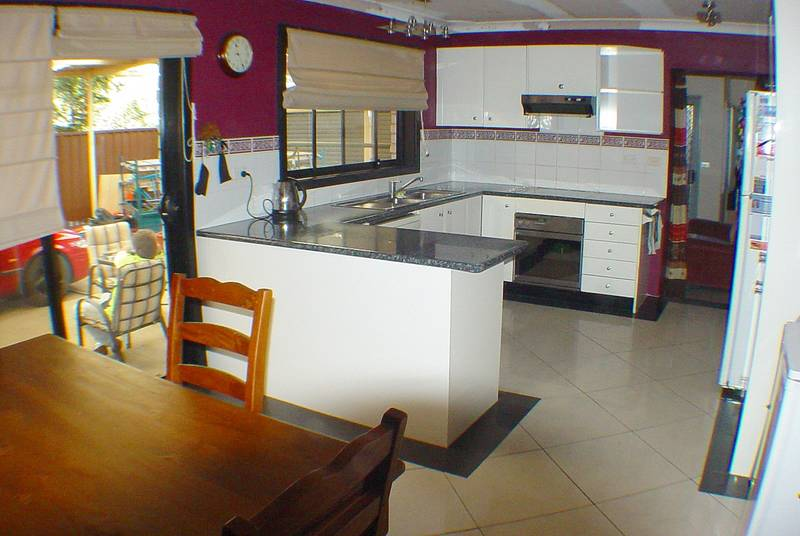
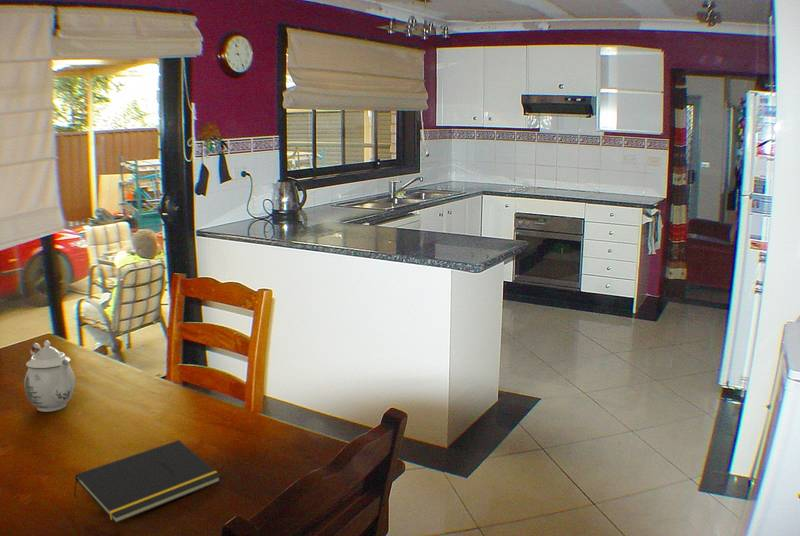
+ notepad (149, 477)
+ teapot (50, 374)
